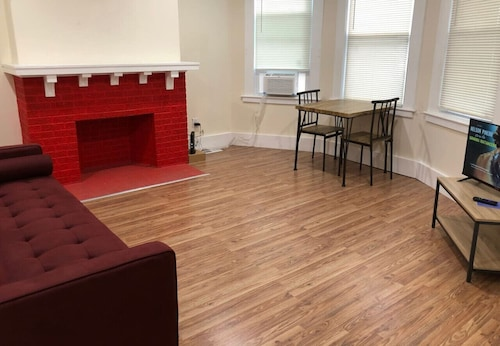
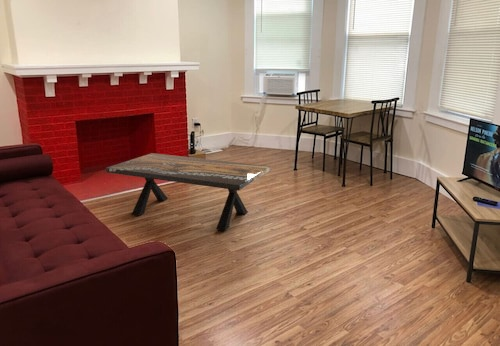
+ coffee table (189, 183)
